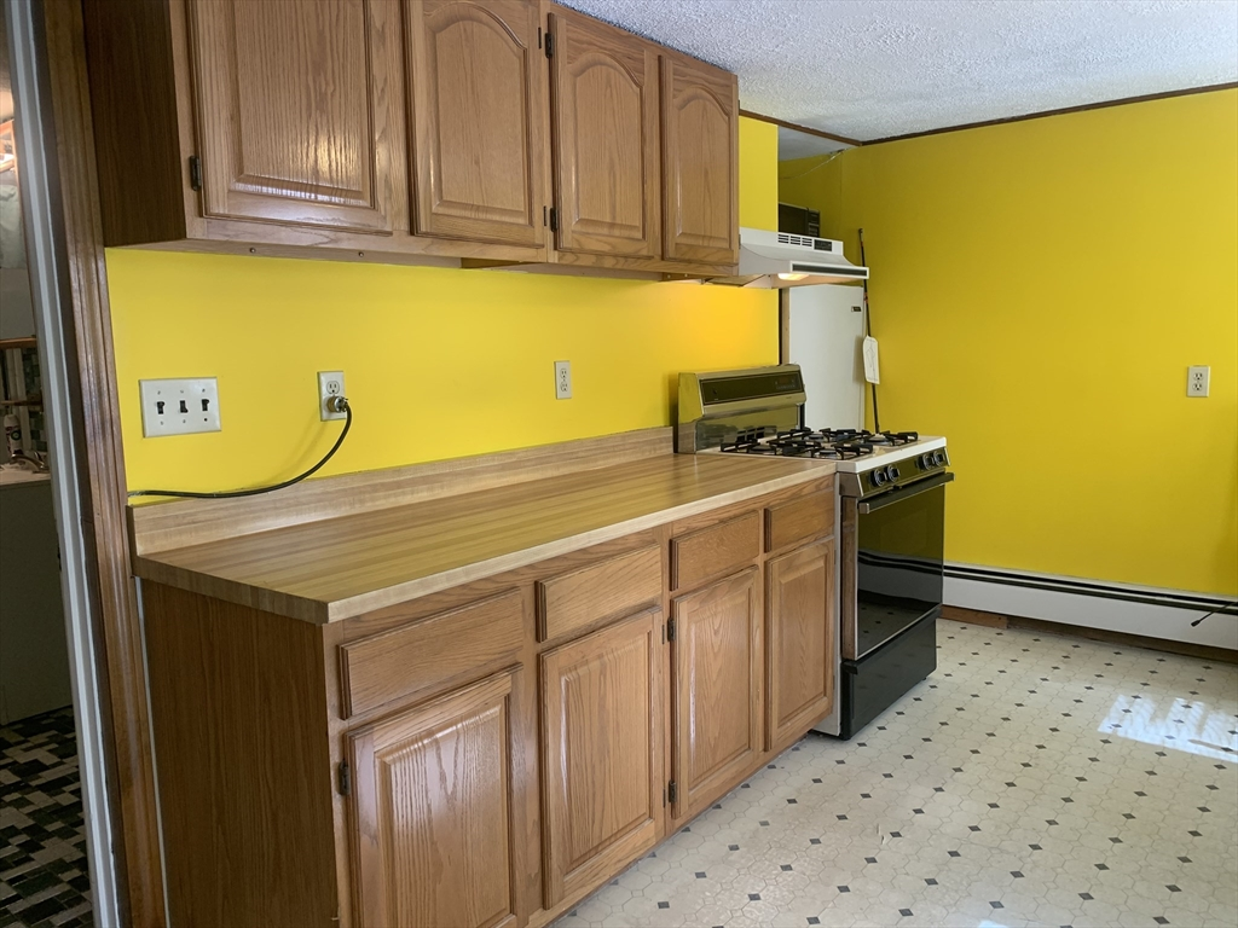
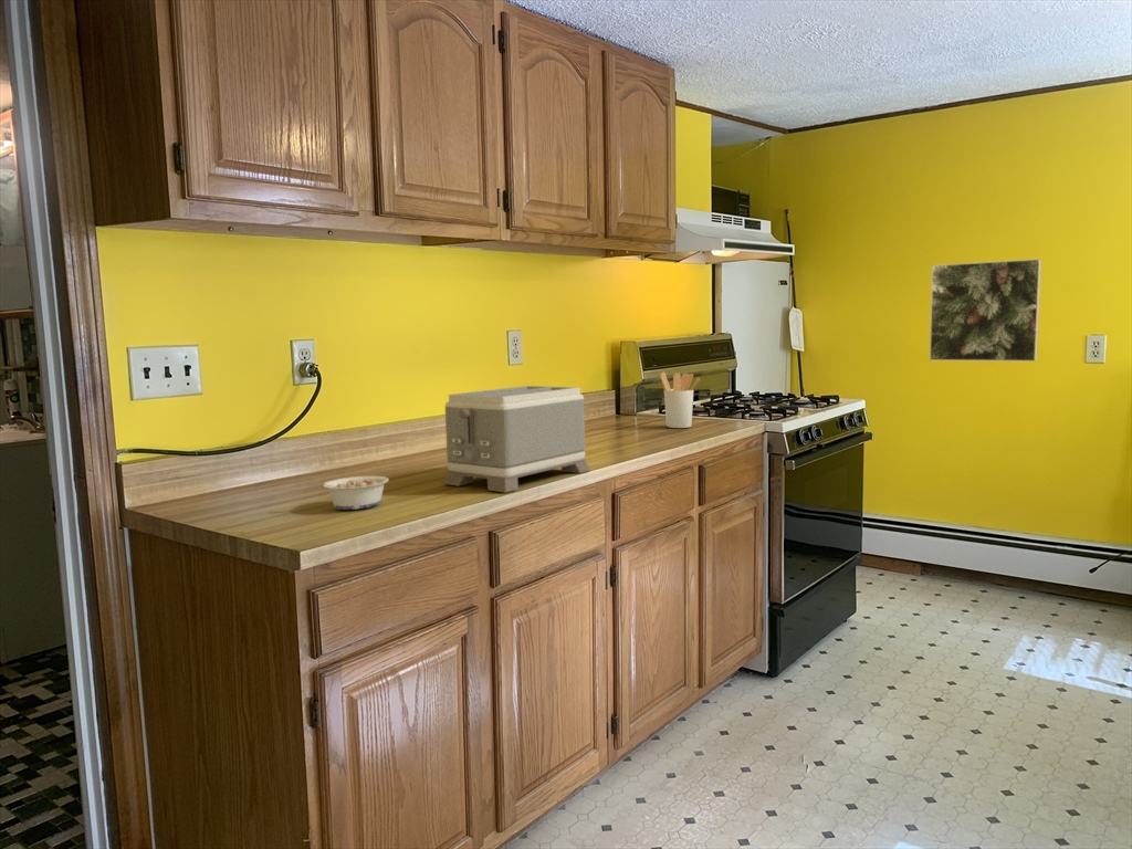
+ toaster (513, 434)
+ utensil holder (680, 398)
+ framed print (983, 312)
+ legume (354, 491)
